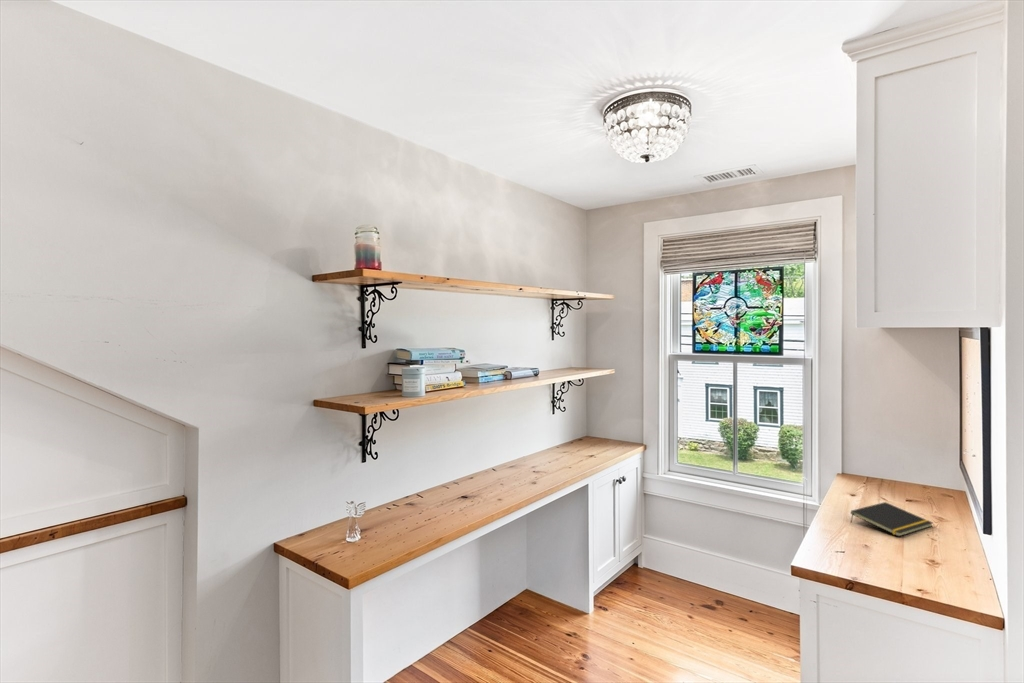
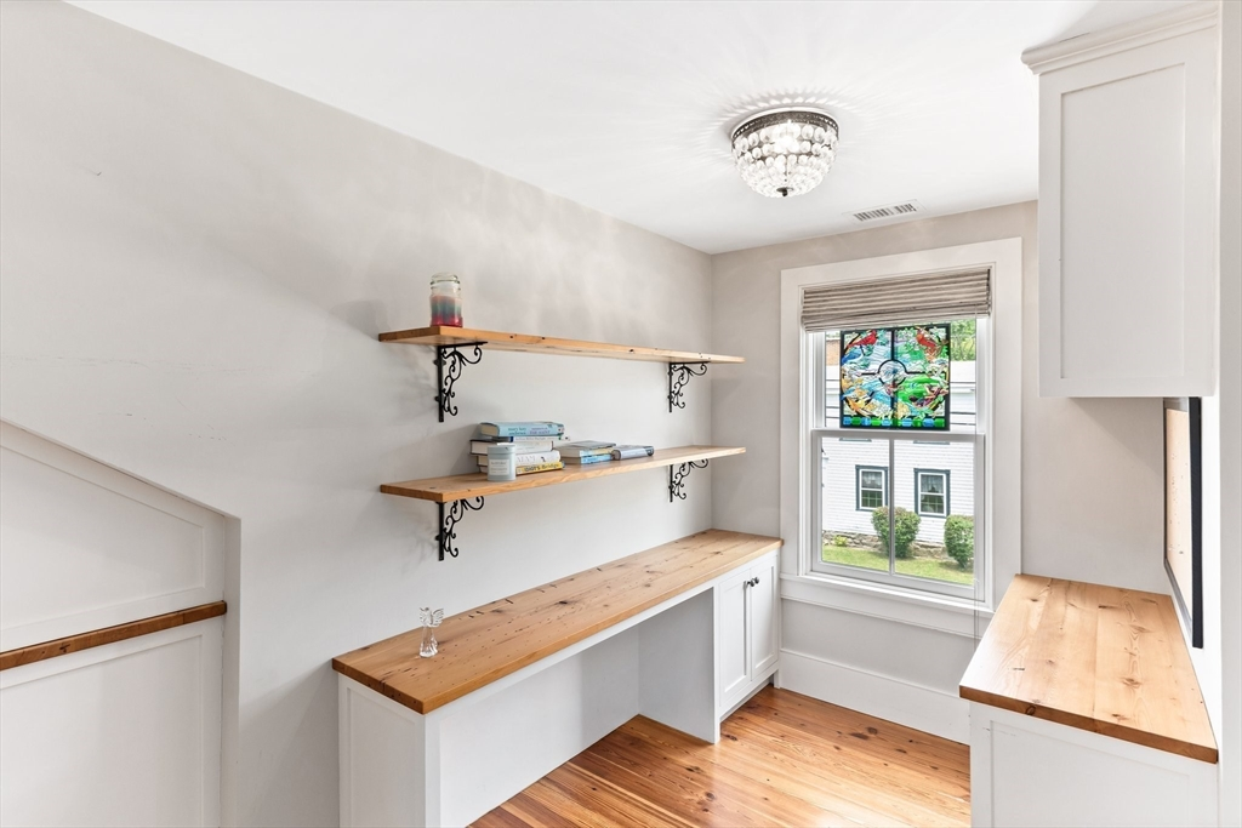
- notepad (891, 518)
